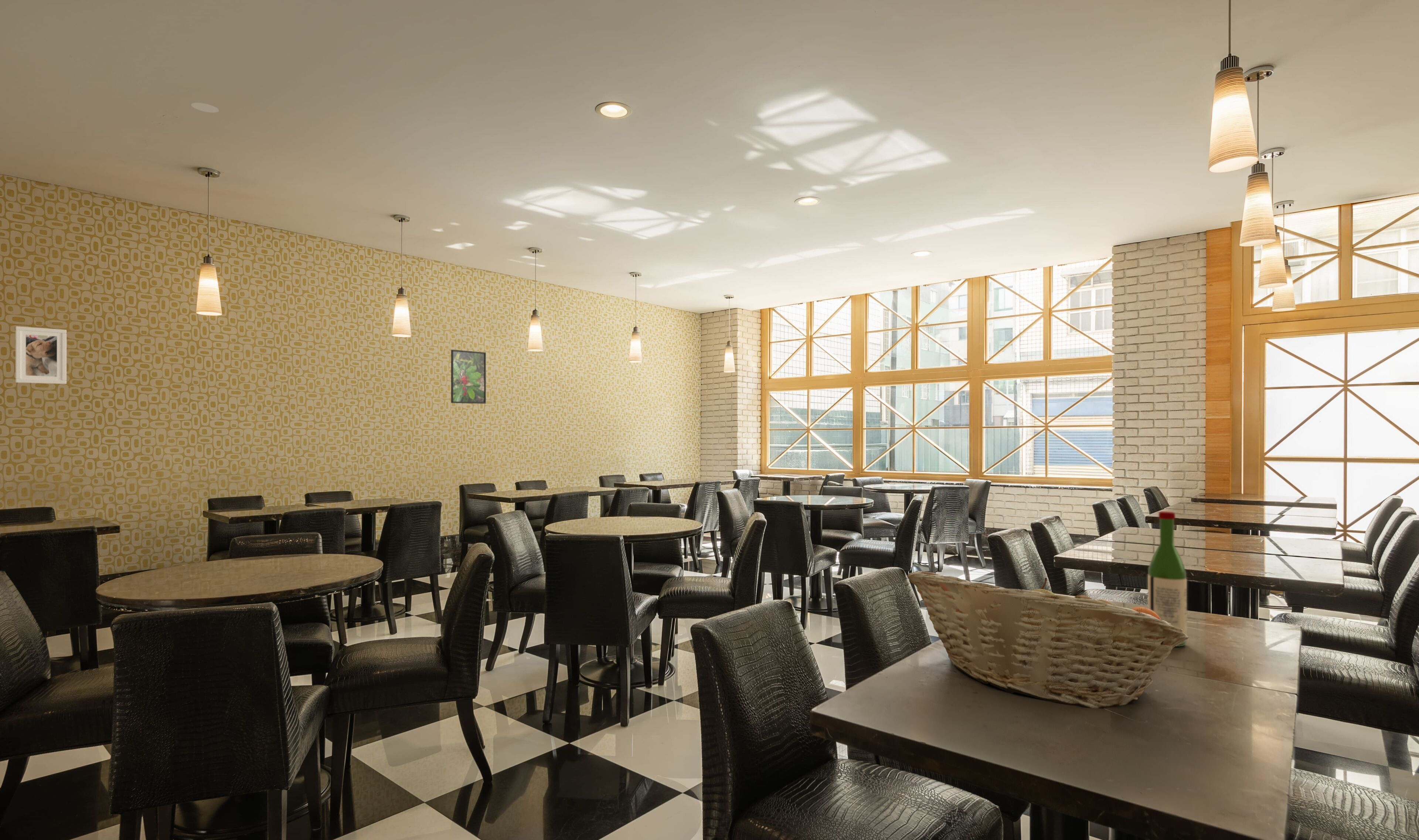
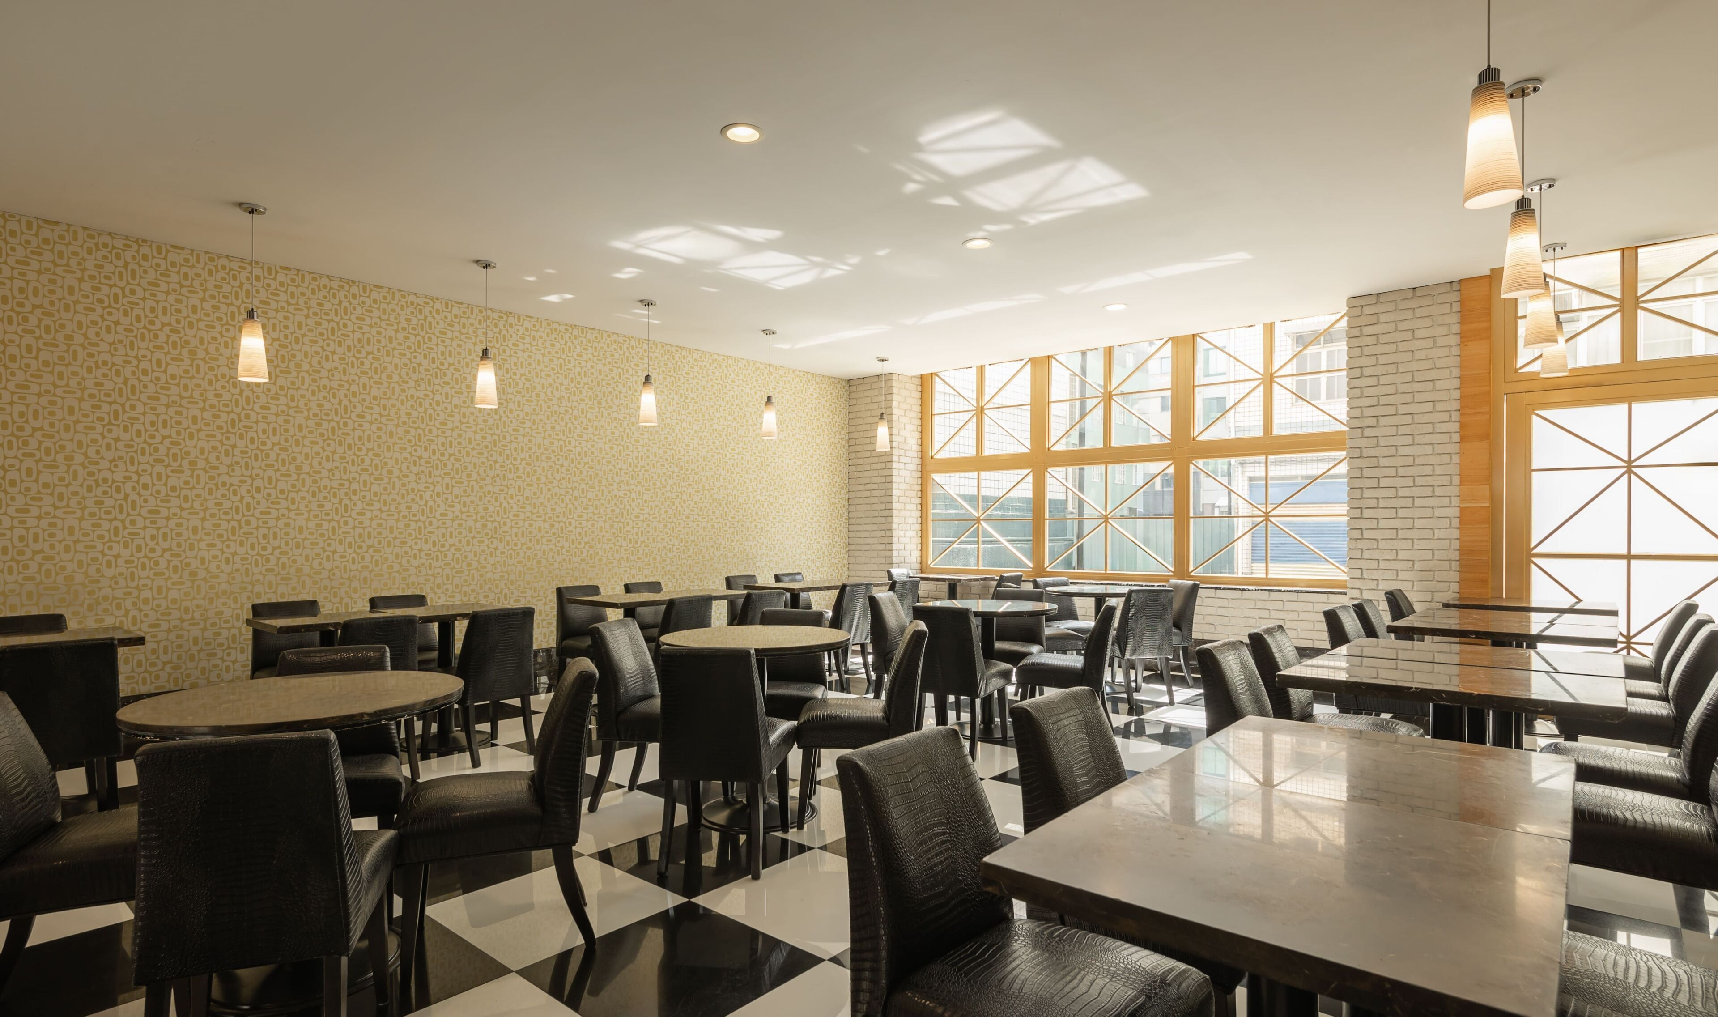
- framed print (41, 356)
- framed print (469, 377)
- smoke detector (205, 107)
- wine bottle (1167, 577)
- fruit basket (1034, 623)
